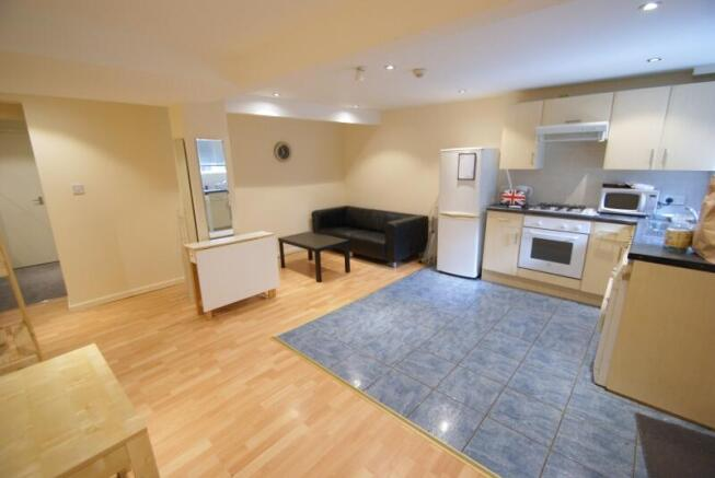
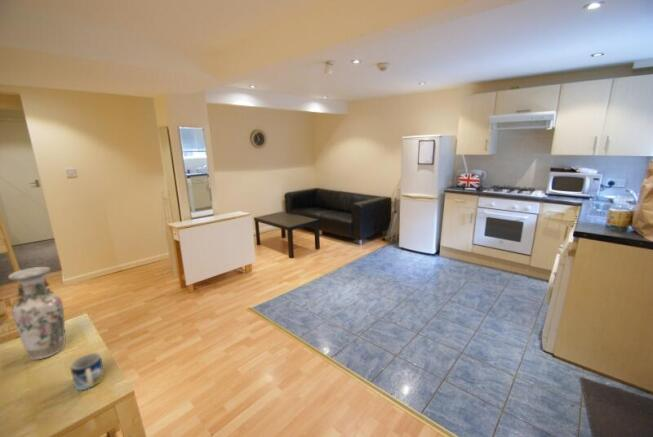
+ vase (39, 312)
+ mug (88, 373)
